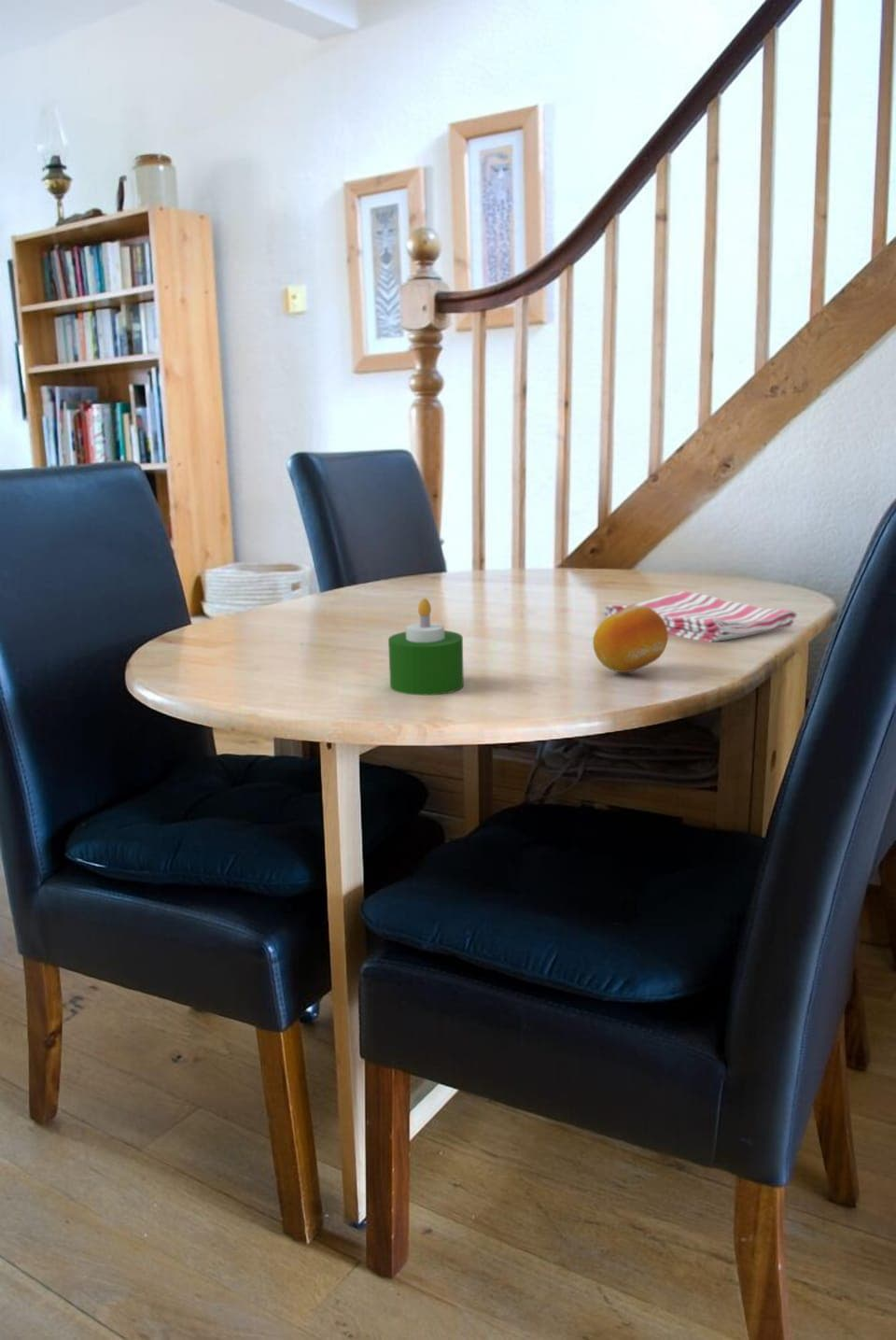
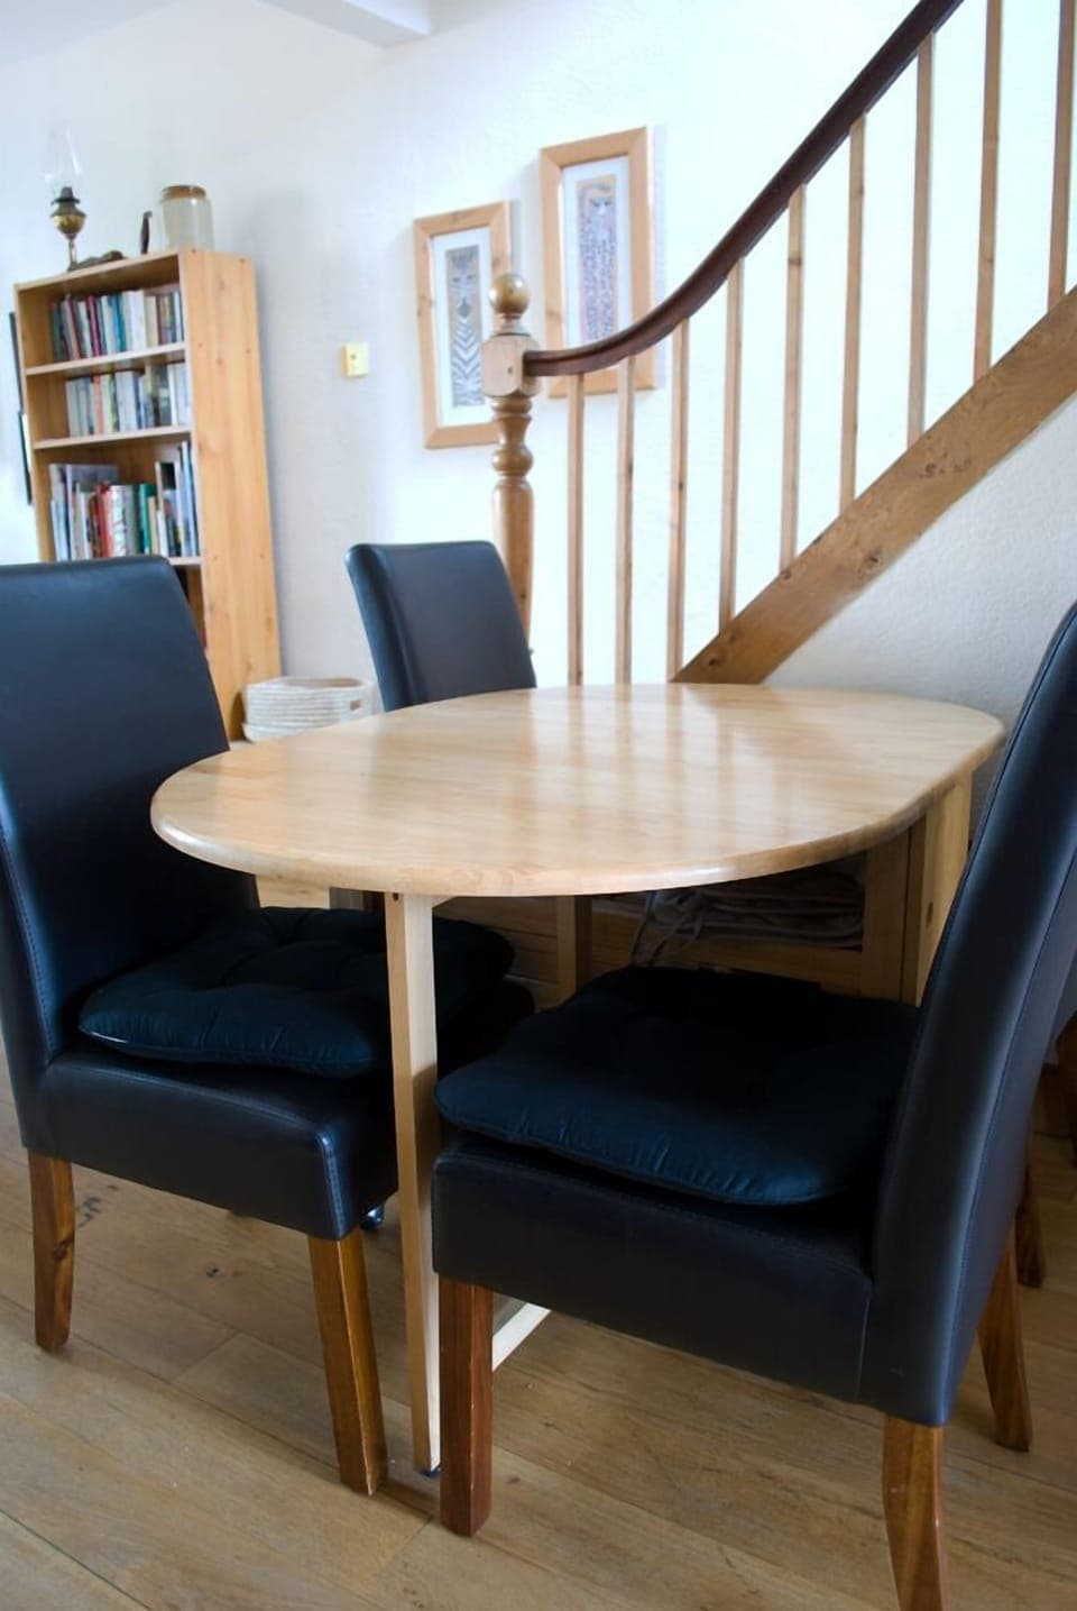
- fruit (630, 639)
- candle (426, 642)
- dish towel (697, 612)
